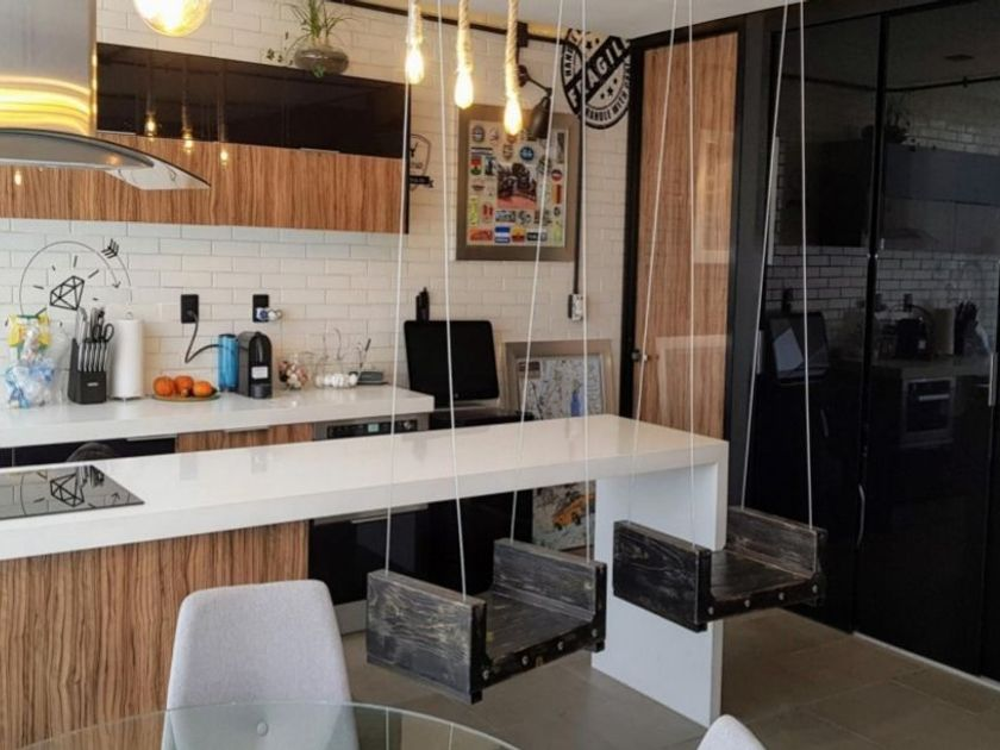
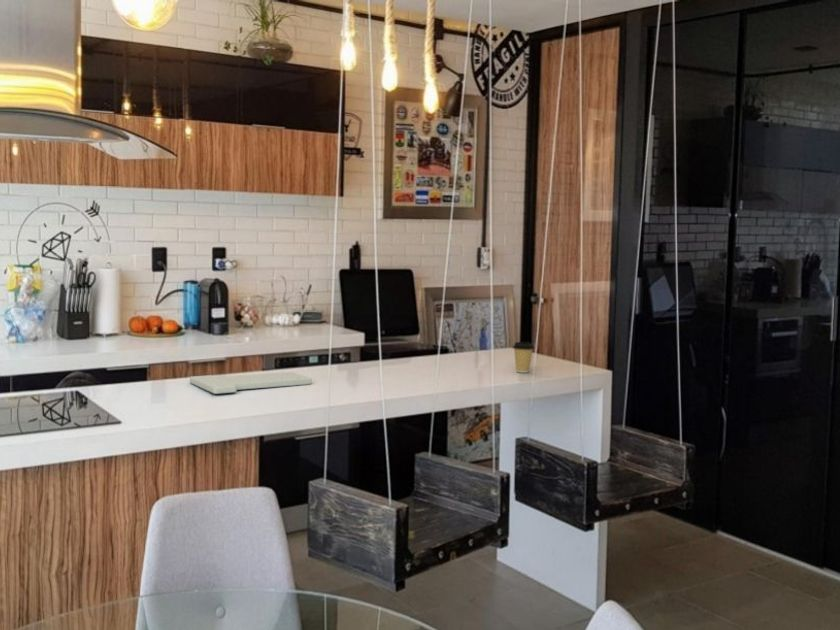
+ coffee cup (523, 357)
+ cutting board (253, 381)
